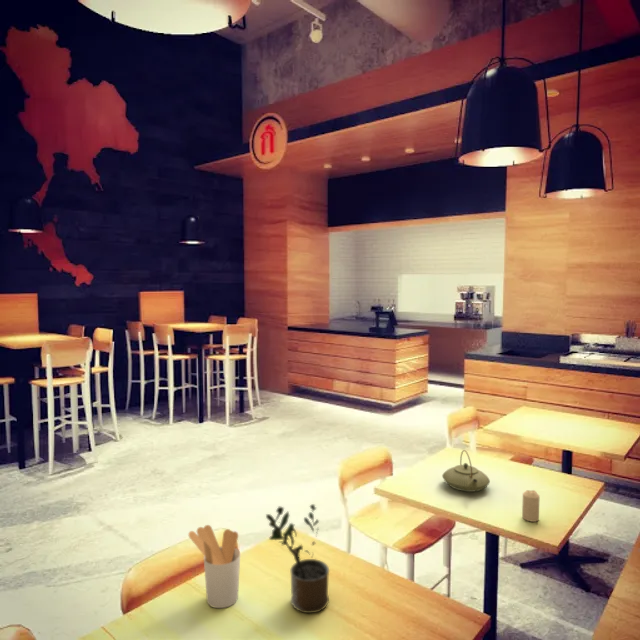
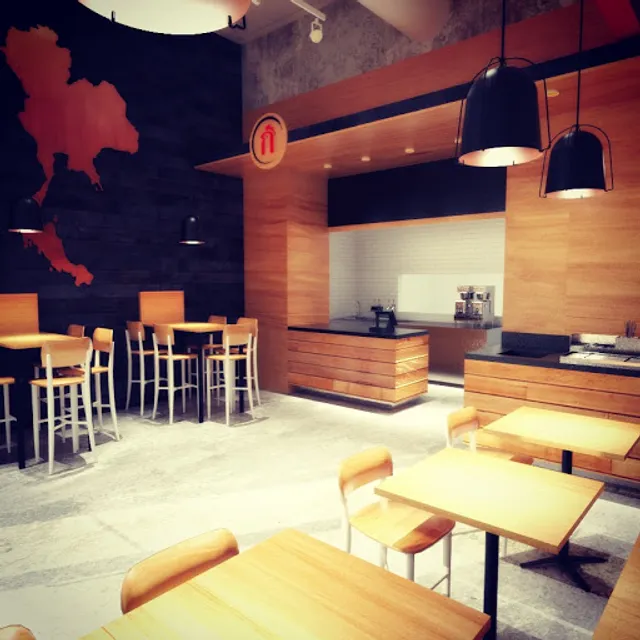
- utensil holder (215, 563)
- potted plant (299, 552)
- candle (530, 504)
- teapot (466, 469)
